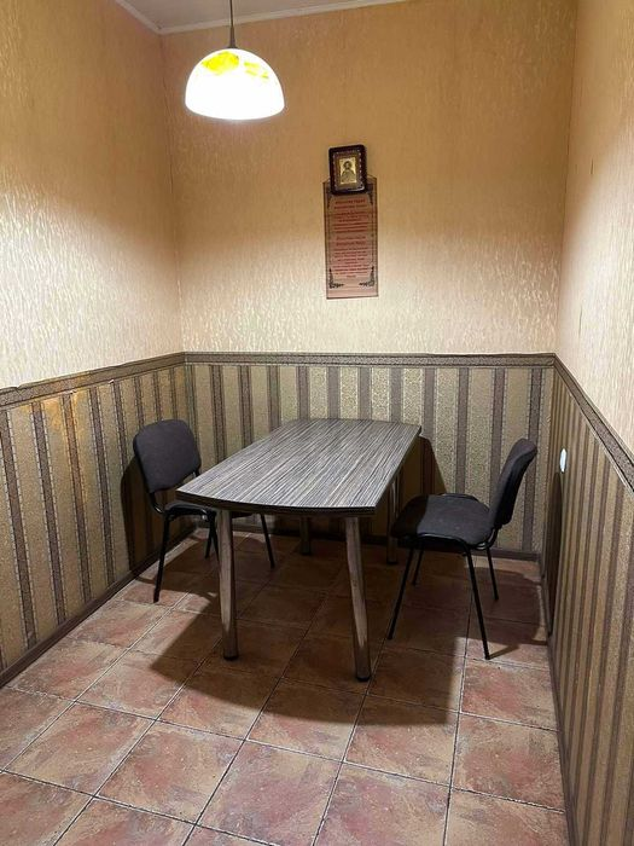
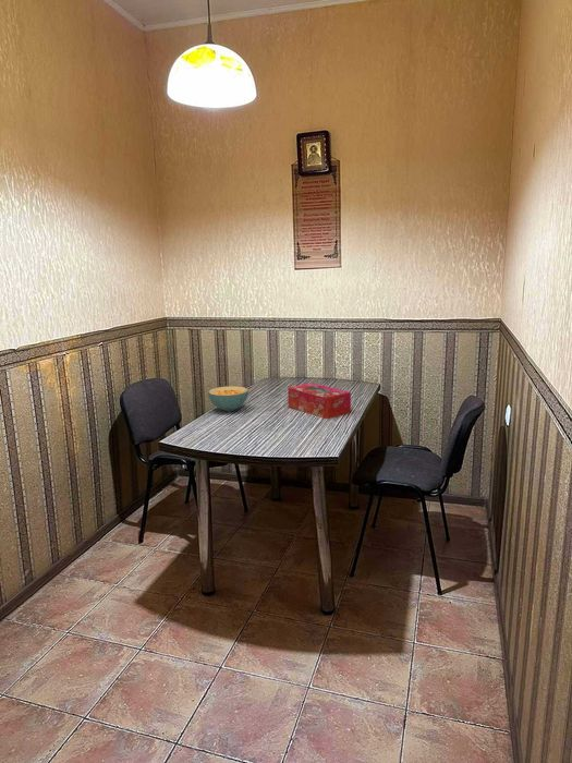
+ cereal bowl (229, 400)
+ tissue box (318, 399)
